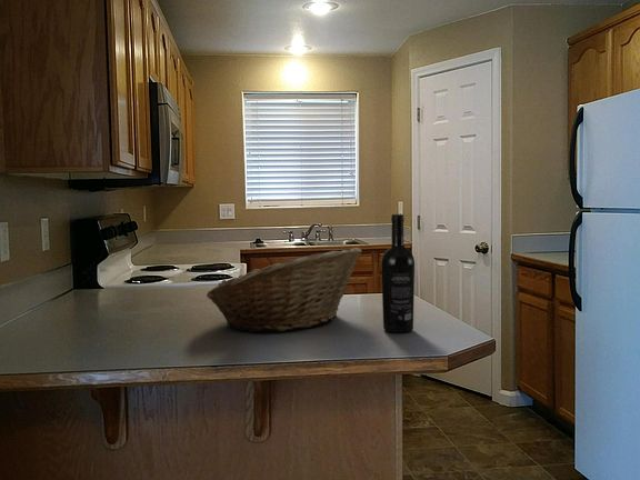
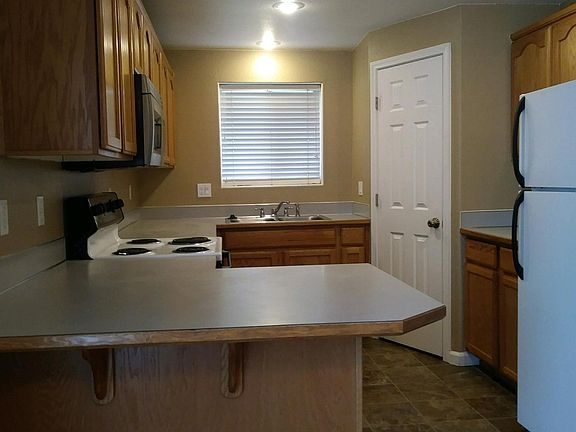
- fruit basket (288, 284)
- wine bottle (398, 272)
